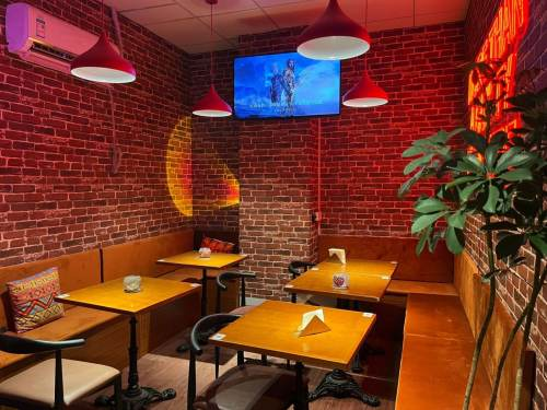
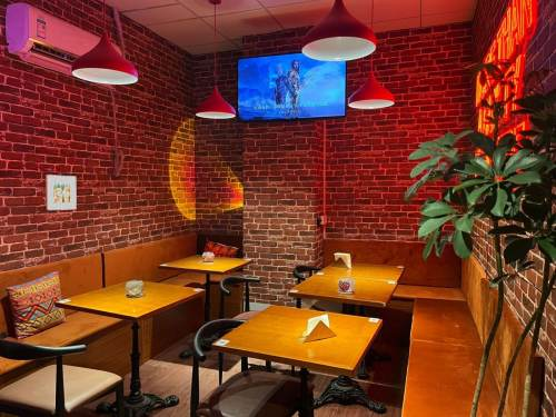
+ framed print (61, 192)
